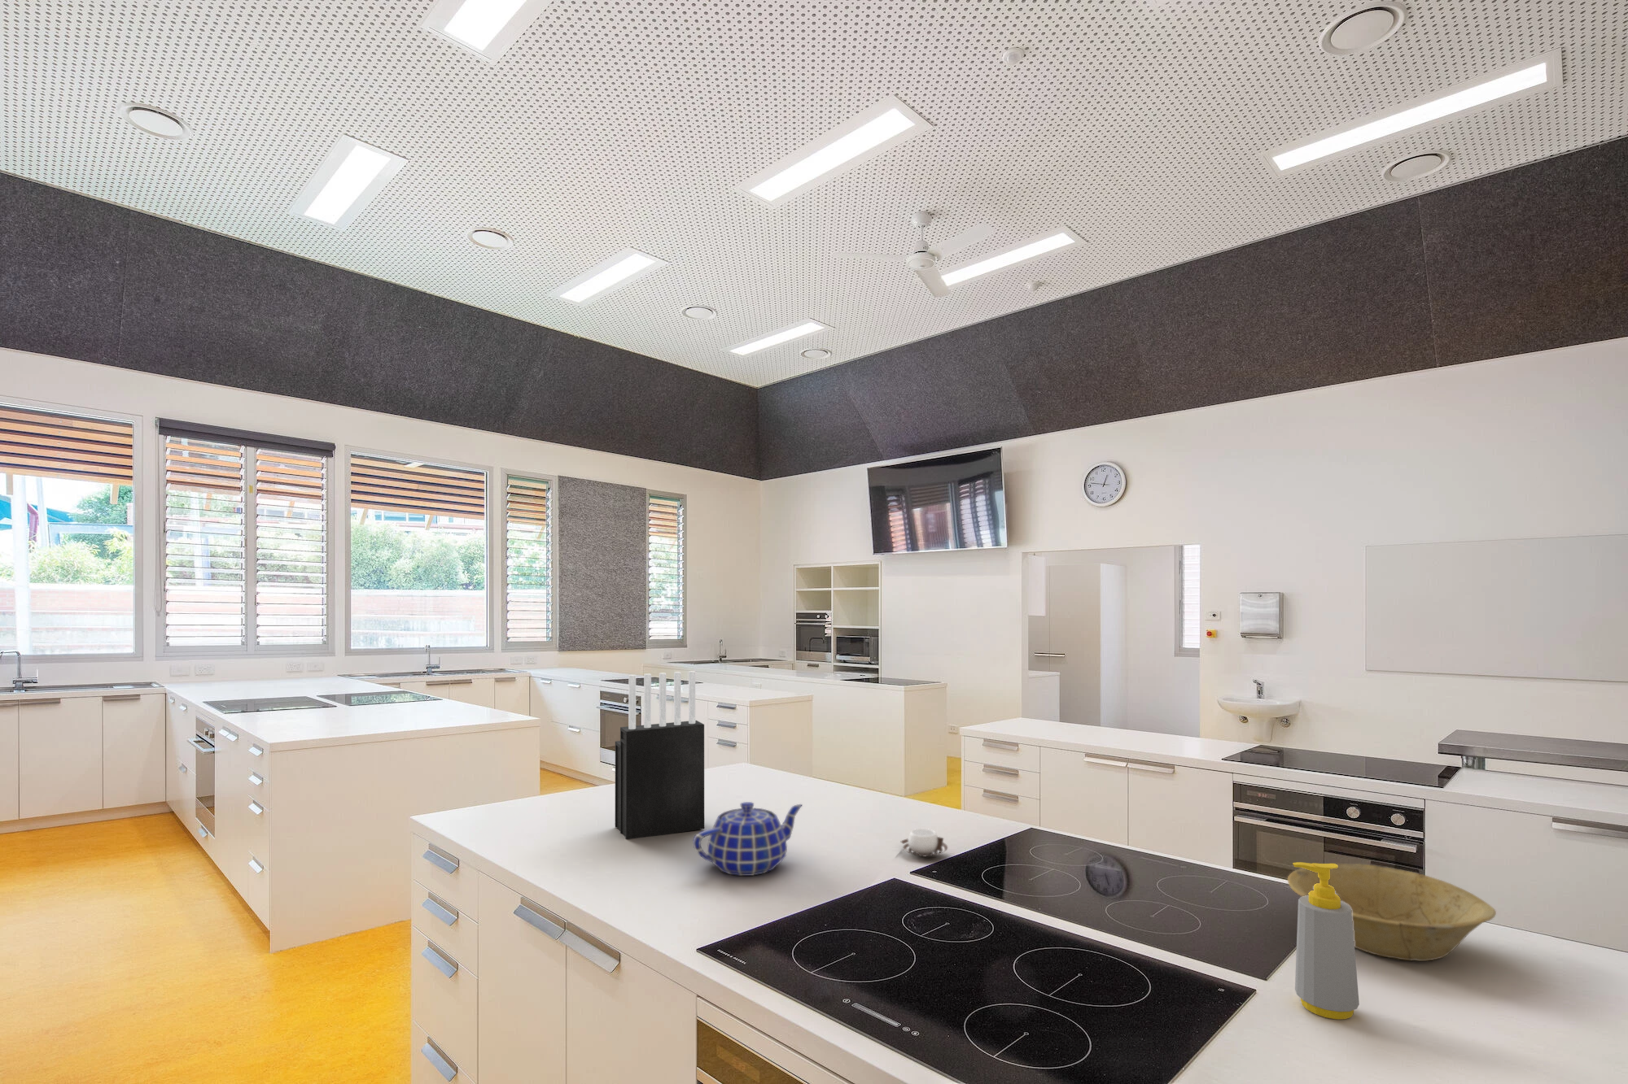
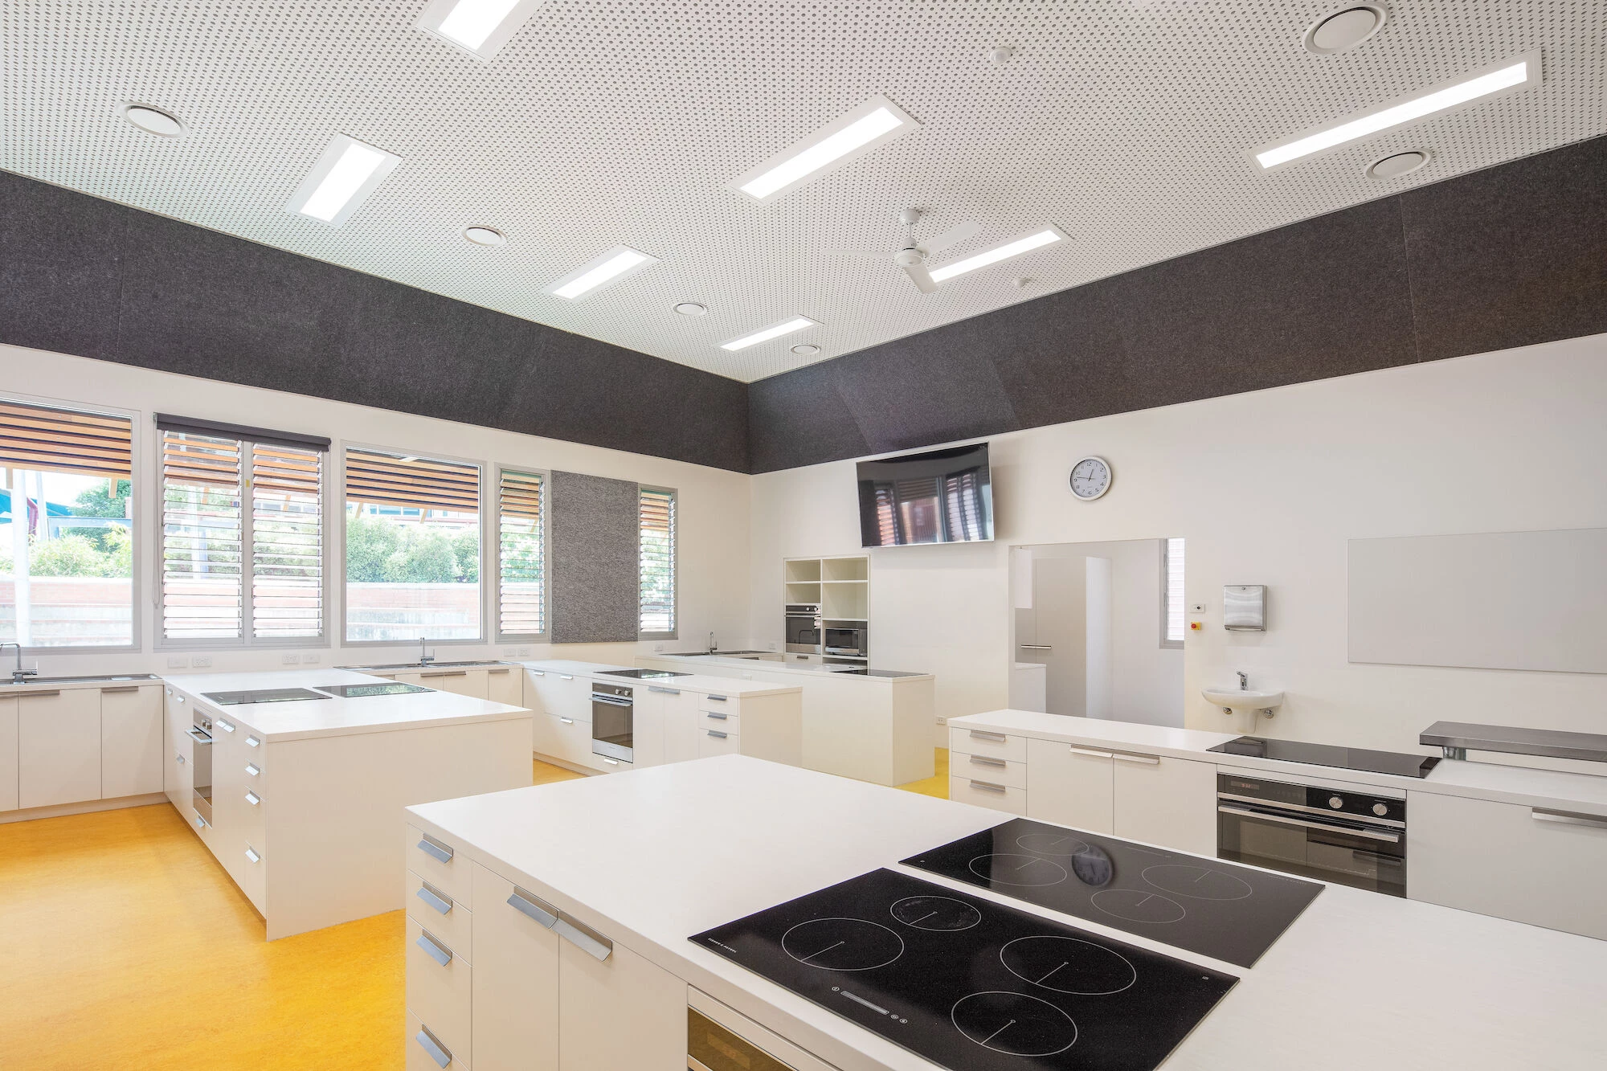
- cup (924, 843)
- soap bottle (1324, 935)
- bowl (1386, 915)
- teapot (750, 834)
- knife block (657, 748)
